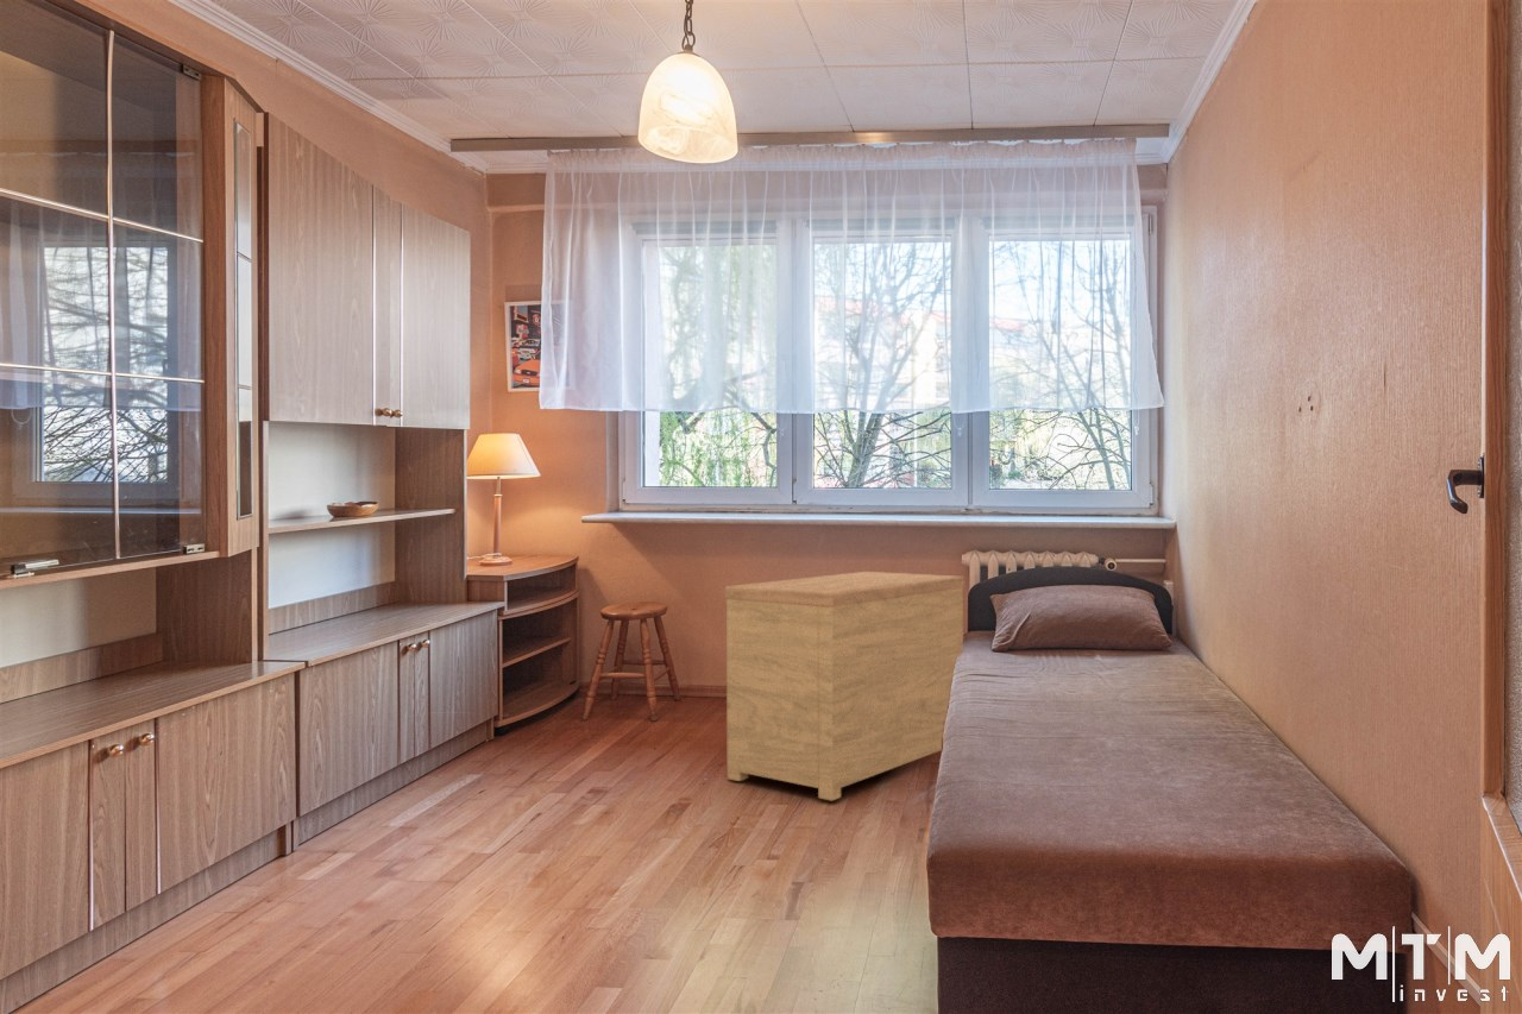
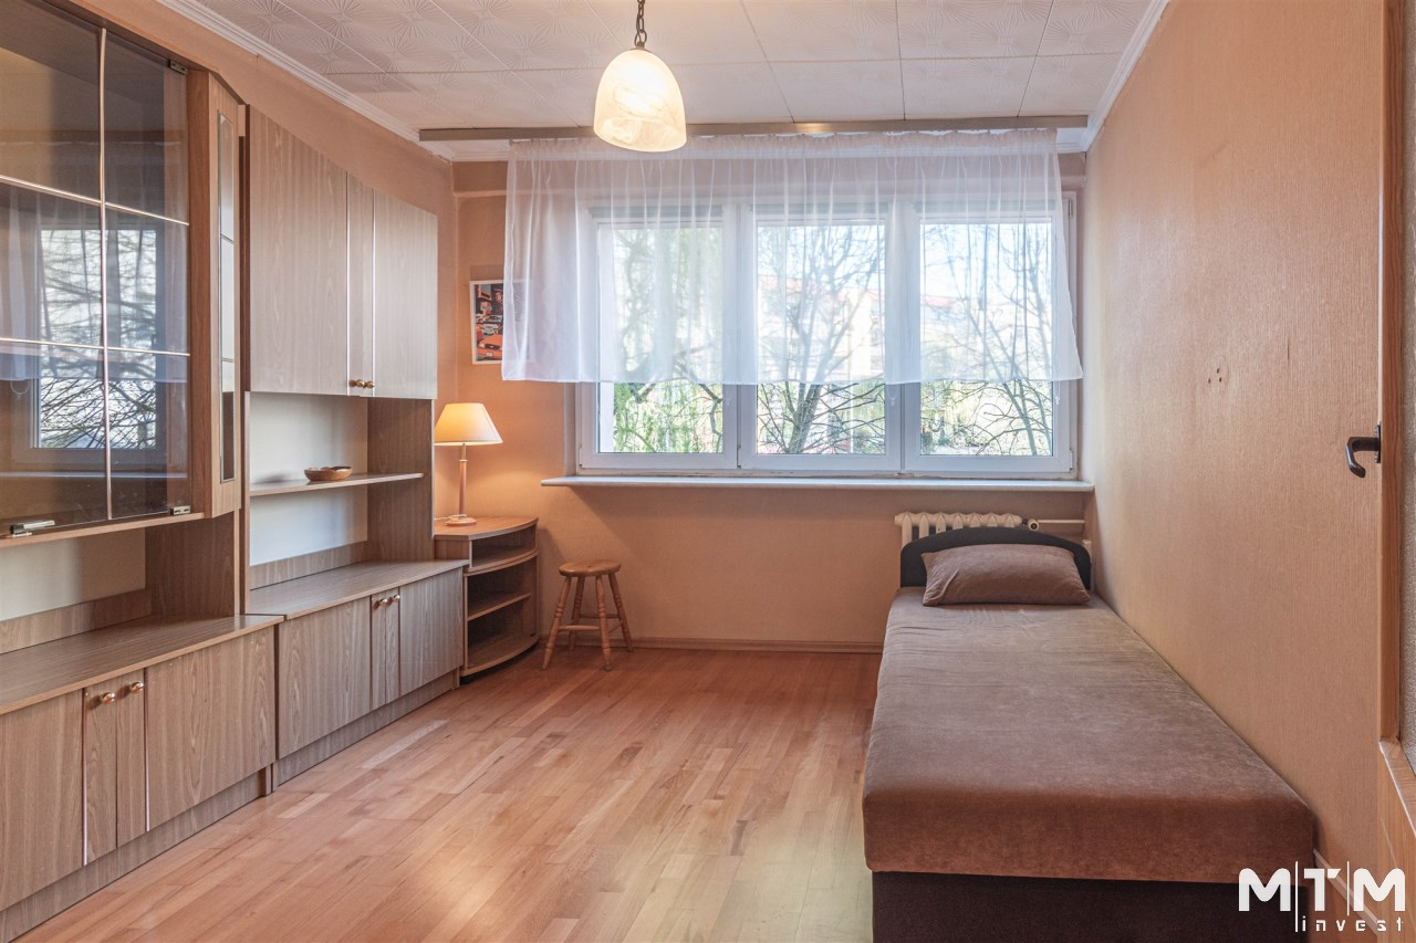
- side table (844, 672)
